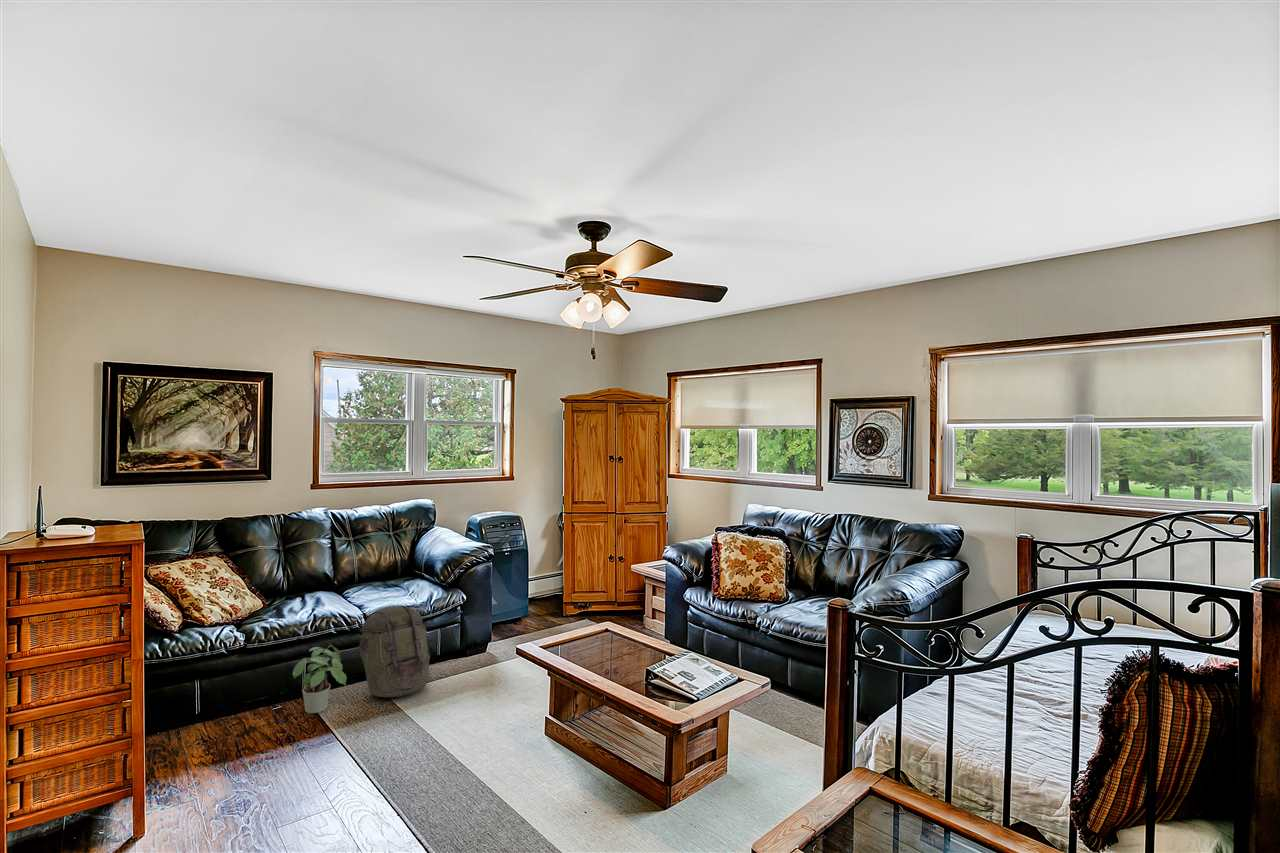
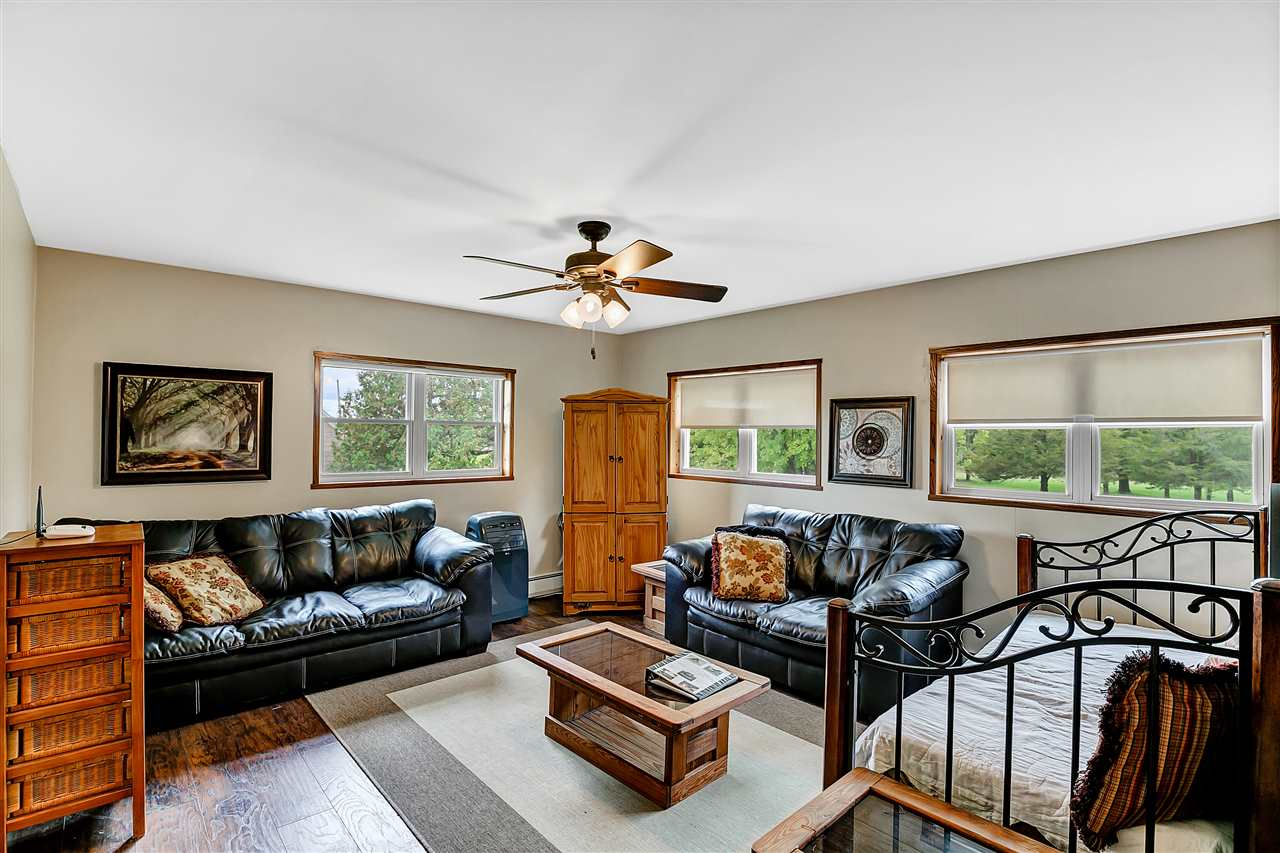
- potted plant (320, 680)
- backpack (396, 649)
